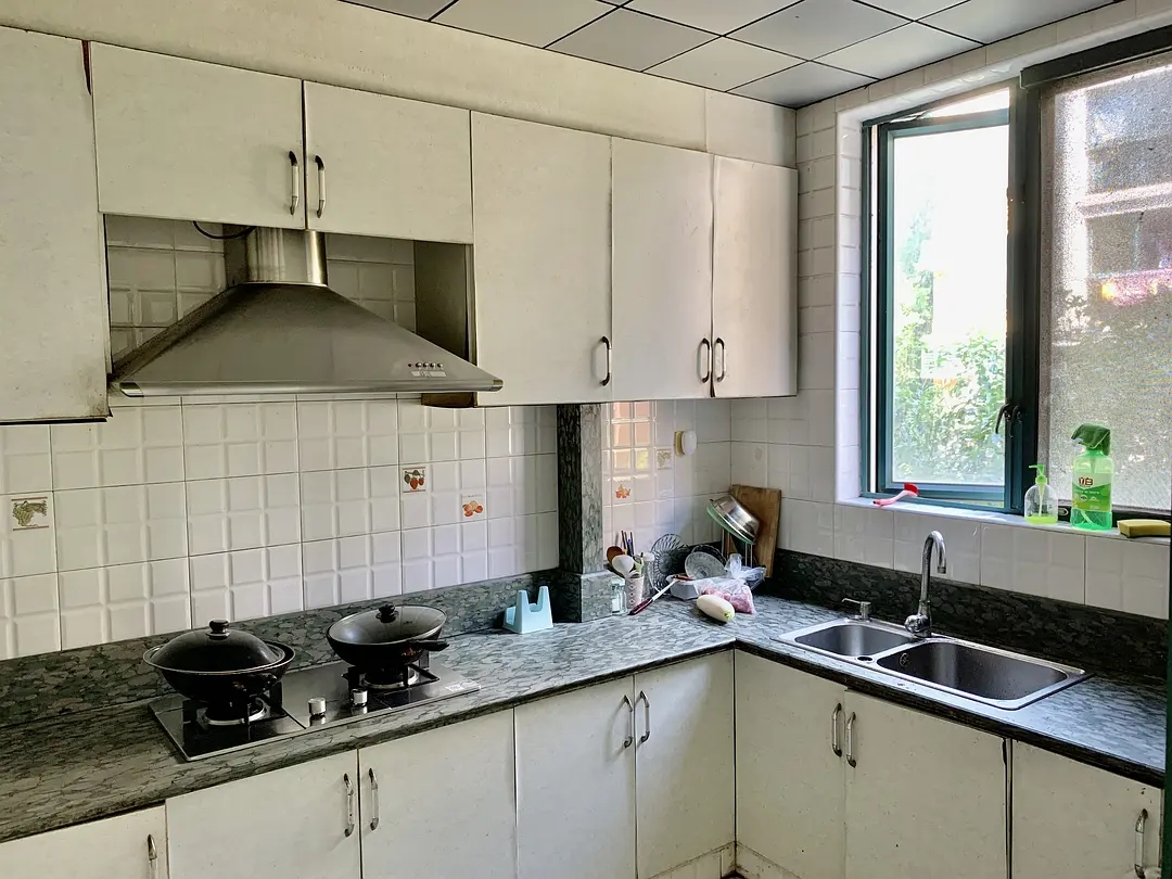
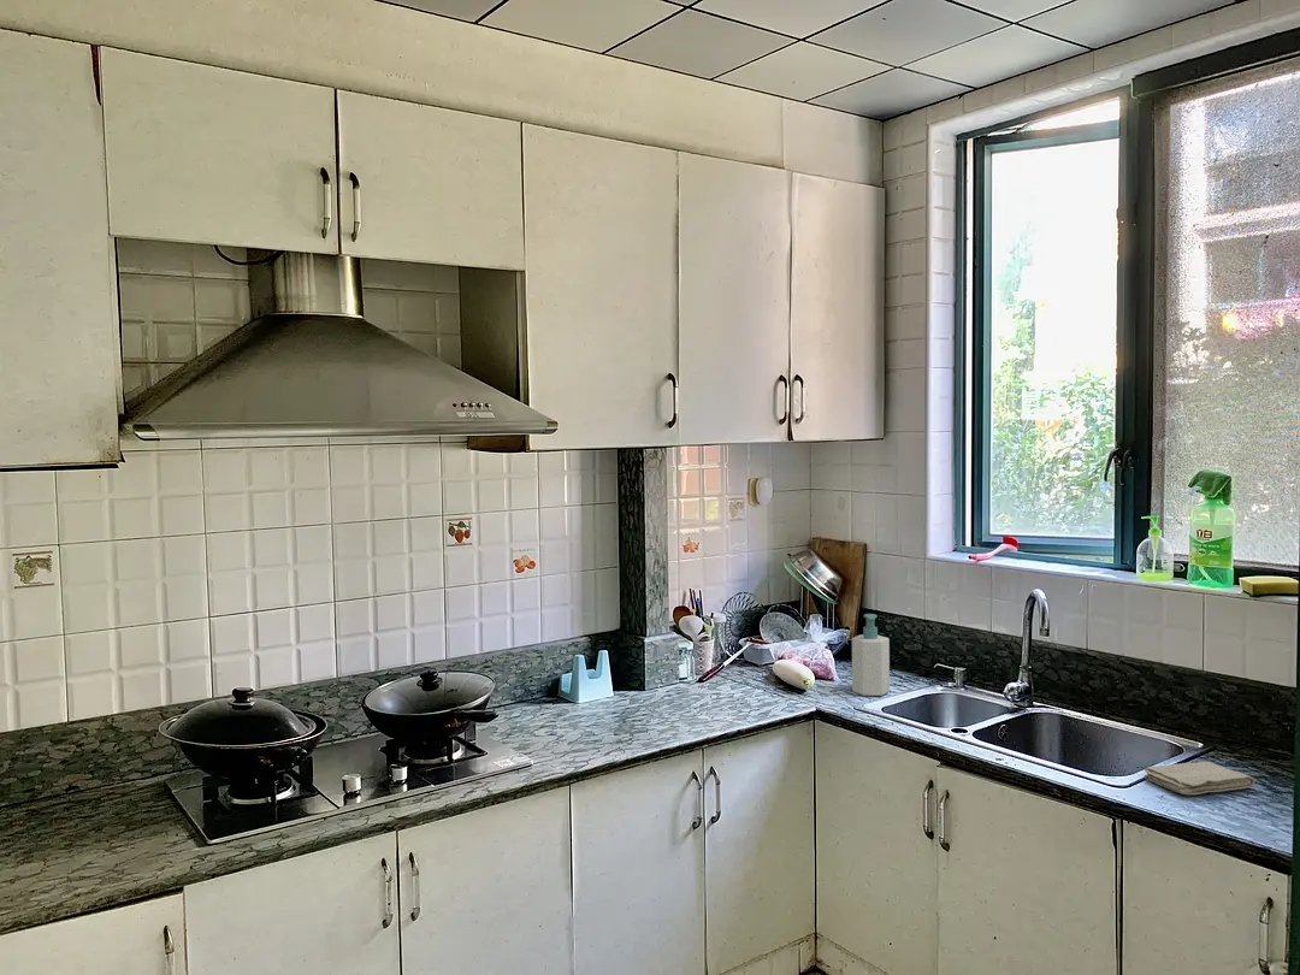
+ soap bottle (870, 652)
+ washcloth (1196, 776)
